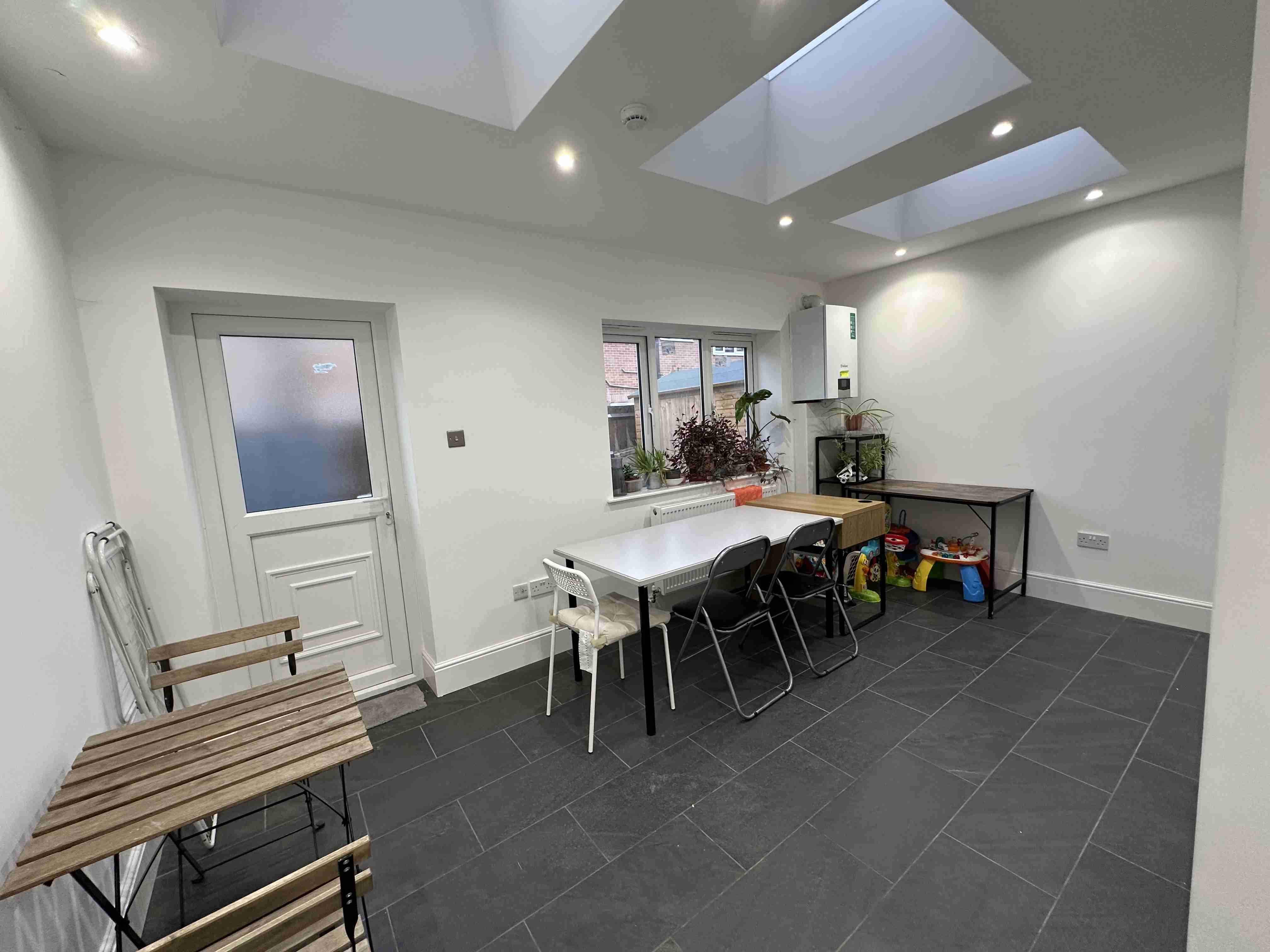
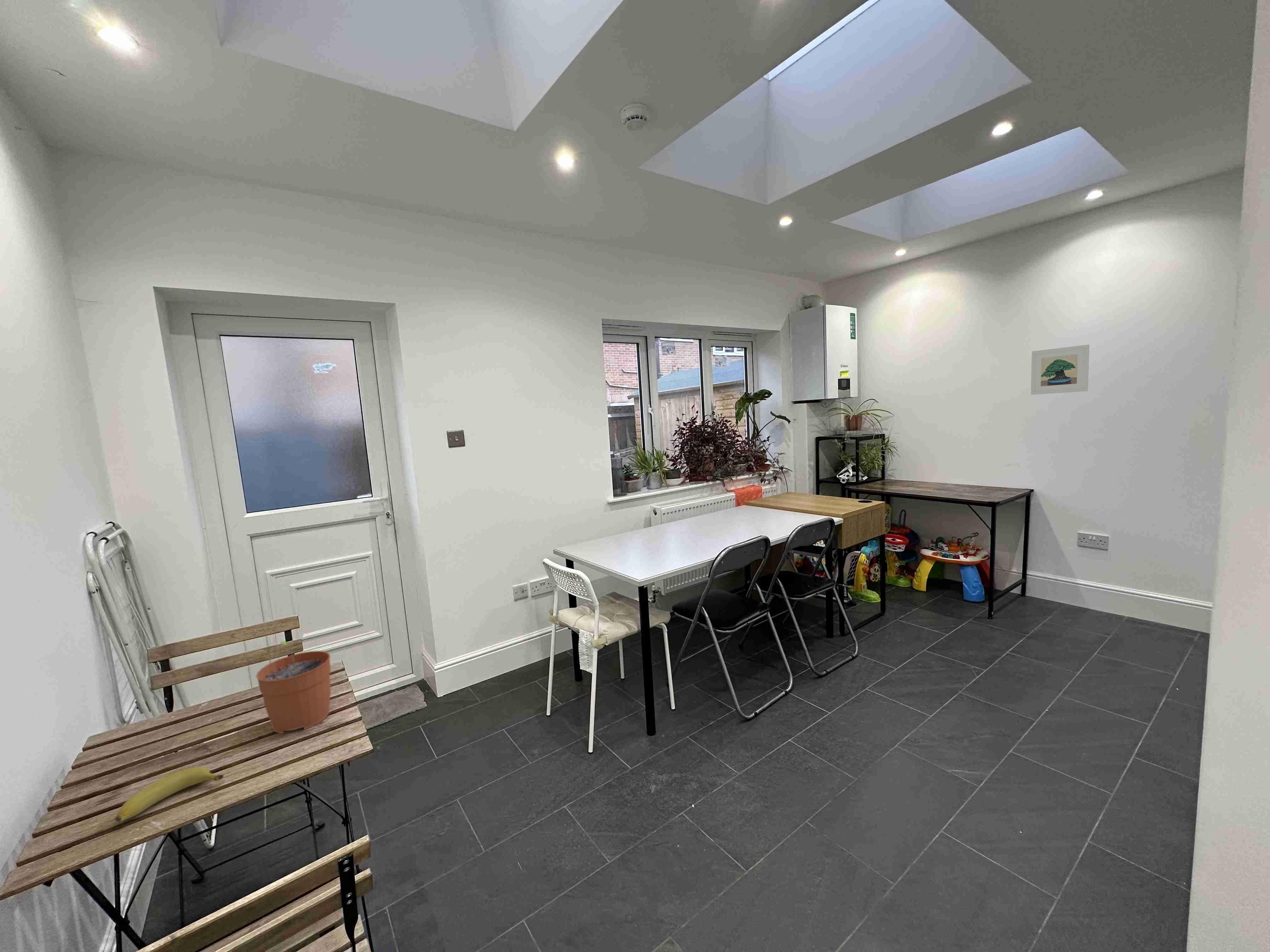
+ plant pot (296, 678)
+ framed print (1059, 371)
+ banana (167, 793)
